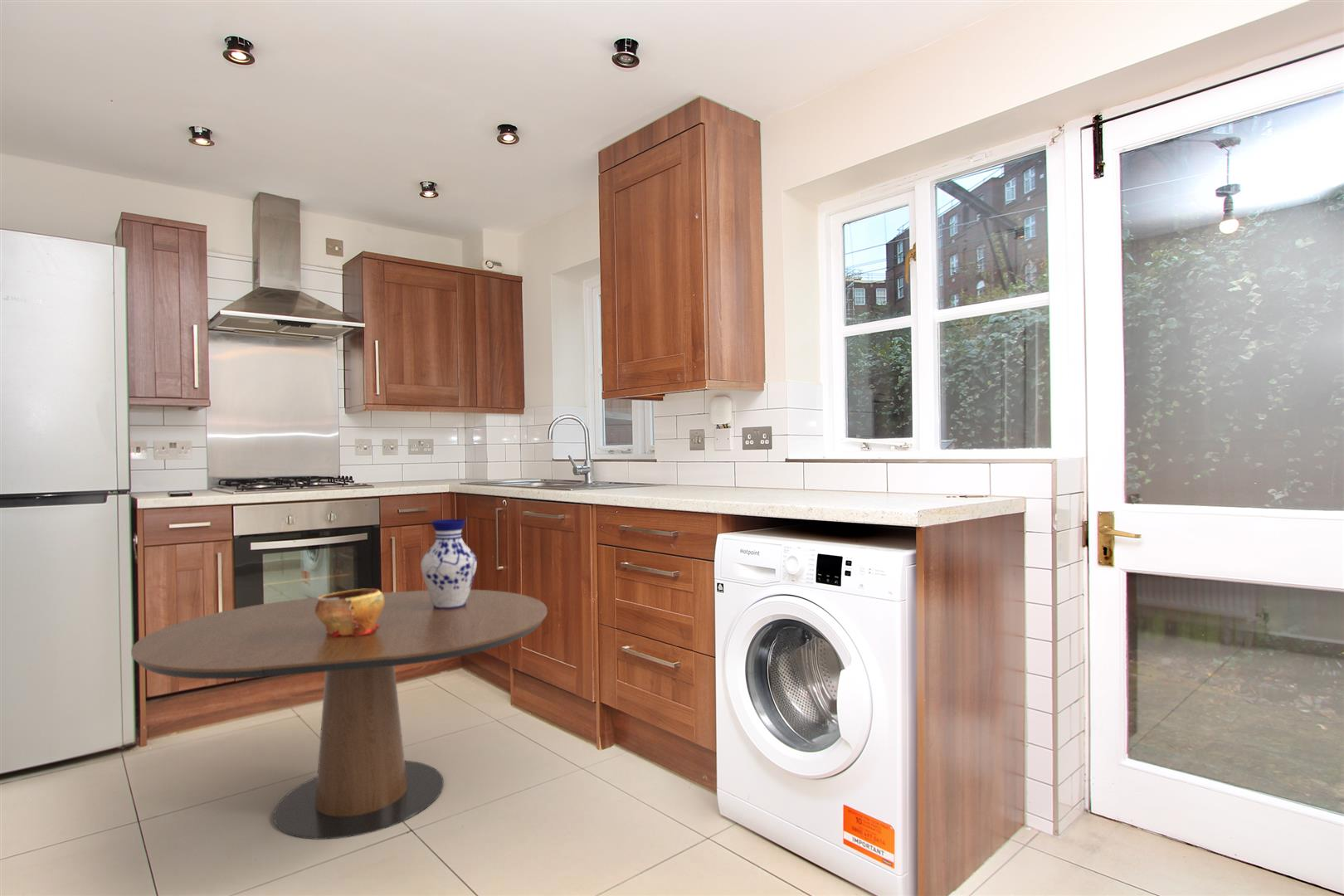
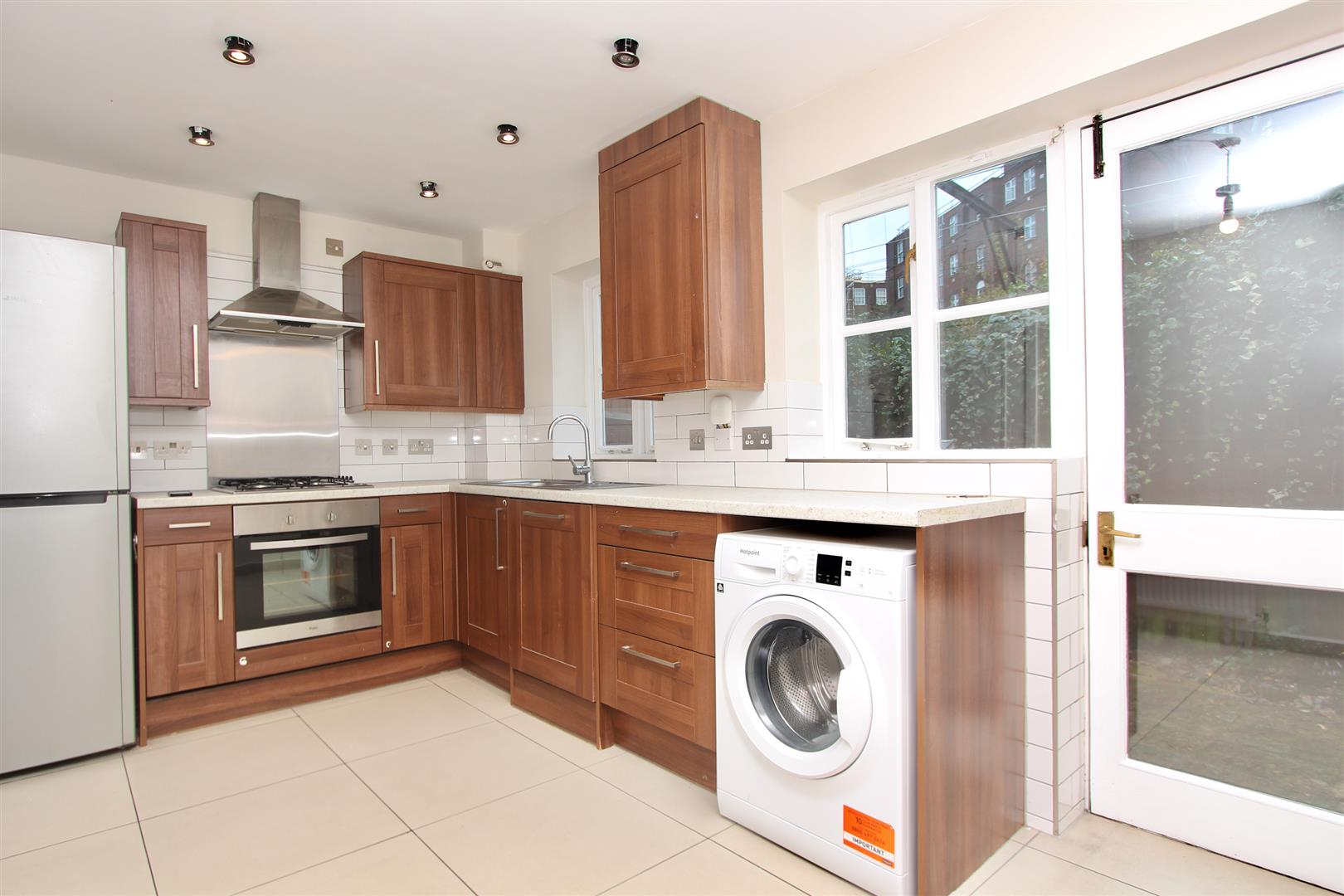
- bowl (350, 610)
- vase (449, 562)
- dining table (356, 717)
